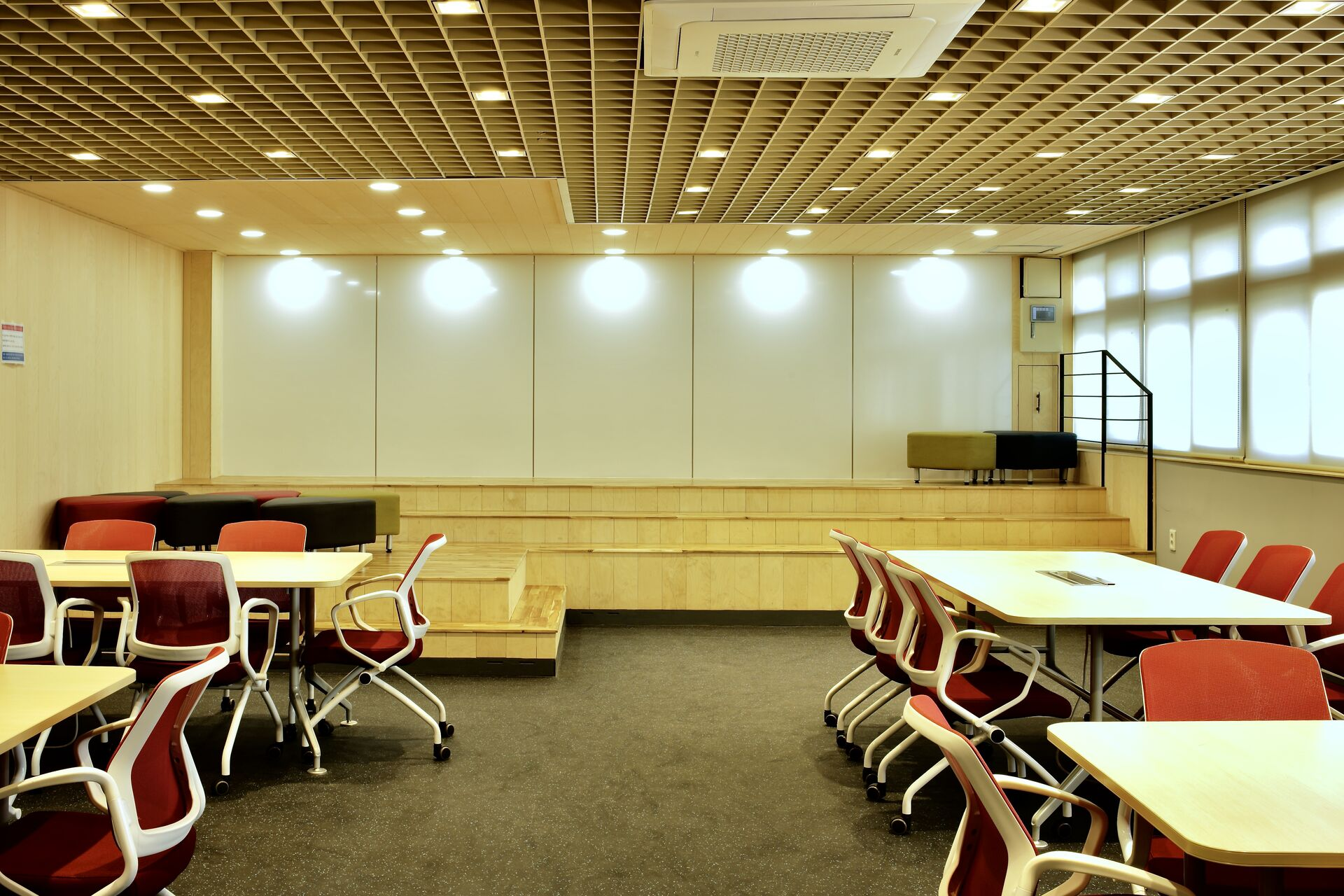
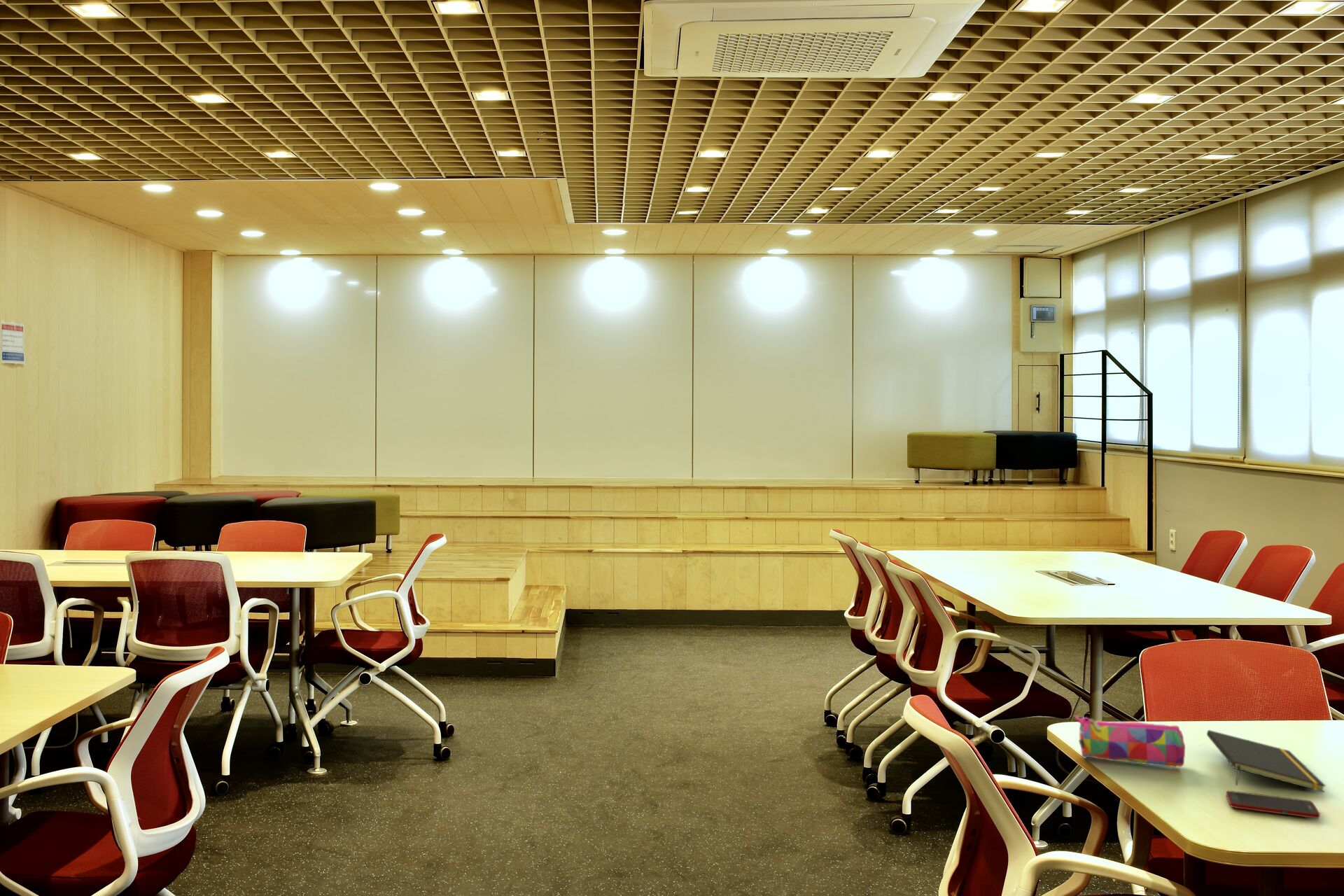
+ cell phone (1271, 804)
+ notepad (1262, 759)
+ pencil case (1129, 741)
